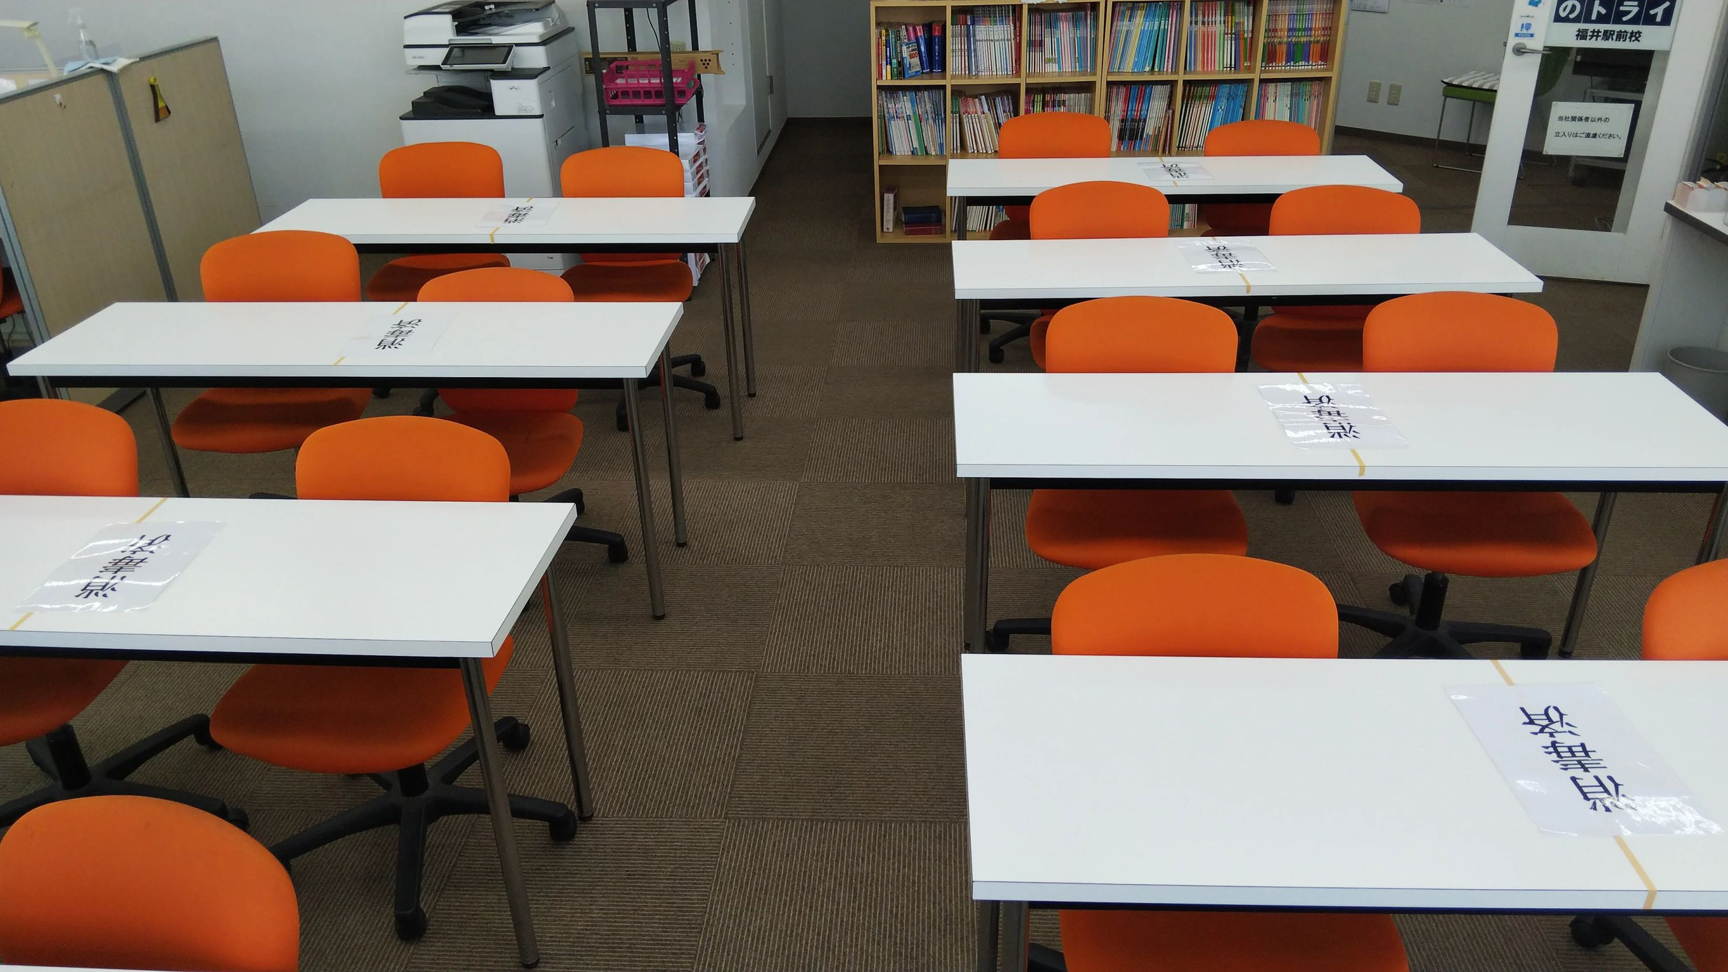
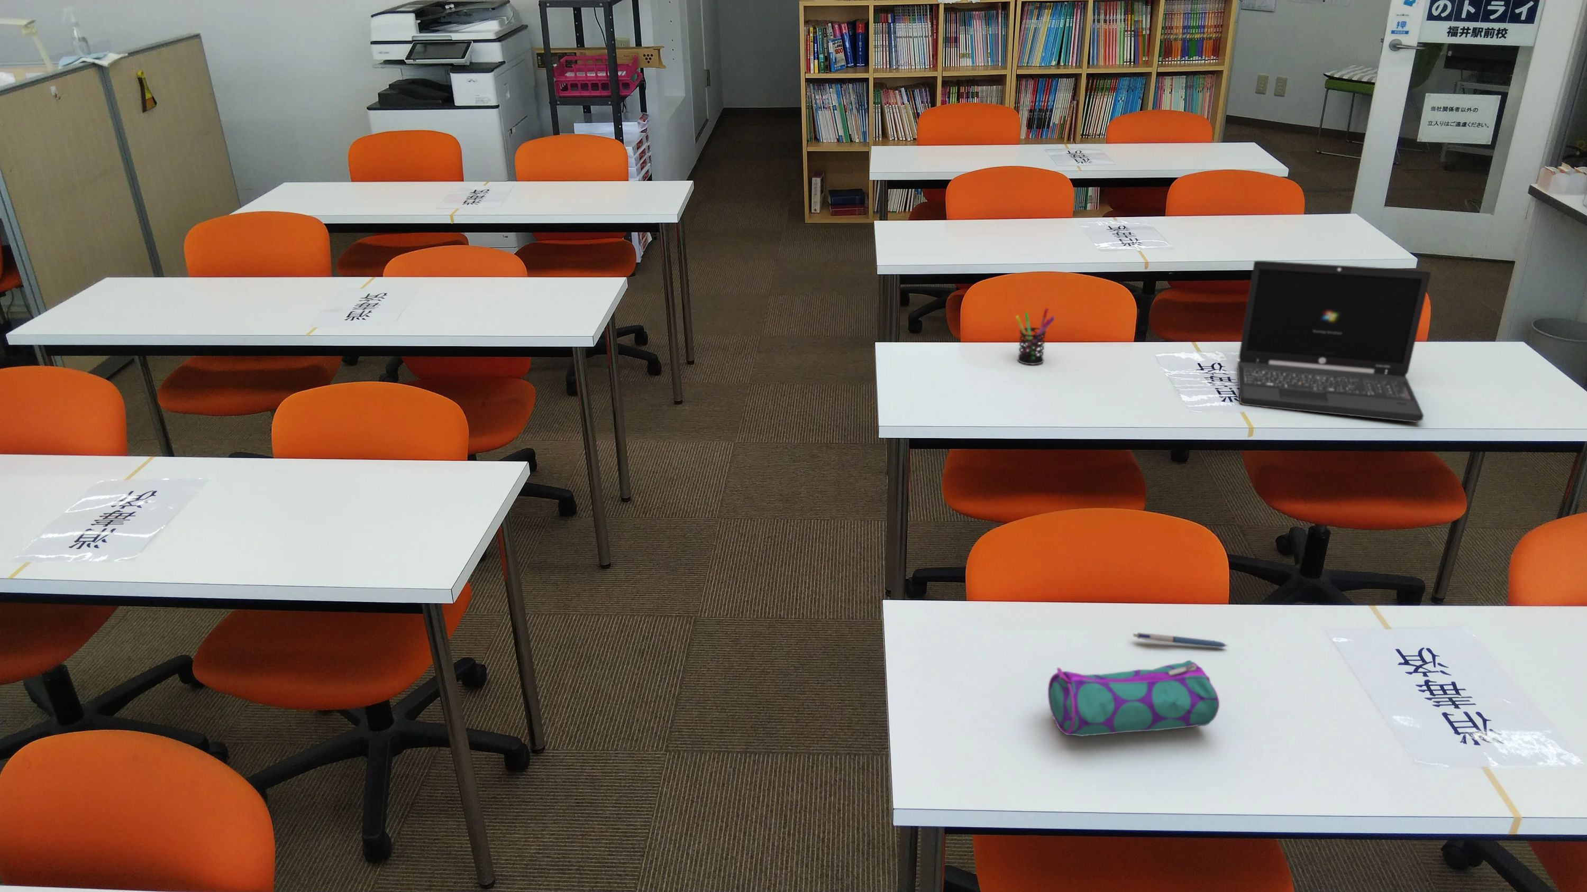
+ pen holder (1032, 334)
+ pen (1180, 640)
+ pencil case (1131, 696)
+ laptop (1334, 338)
